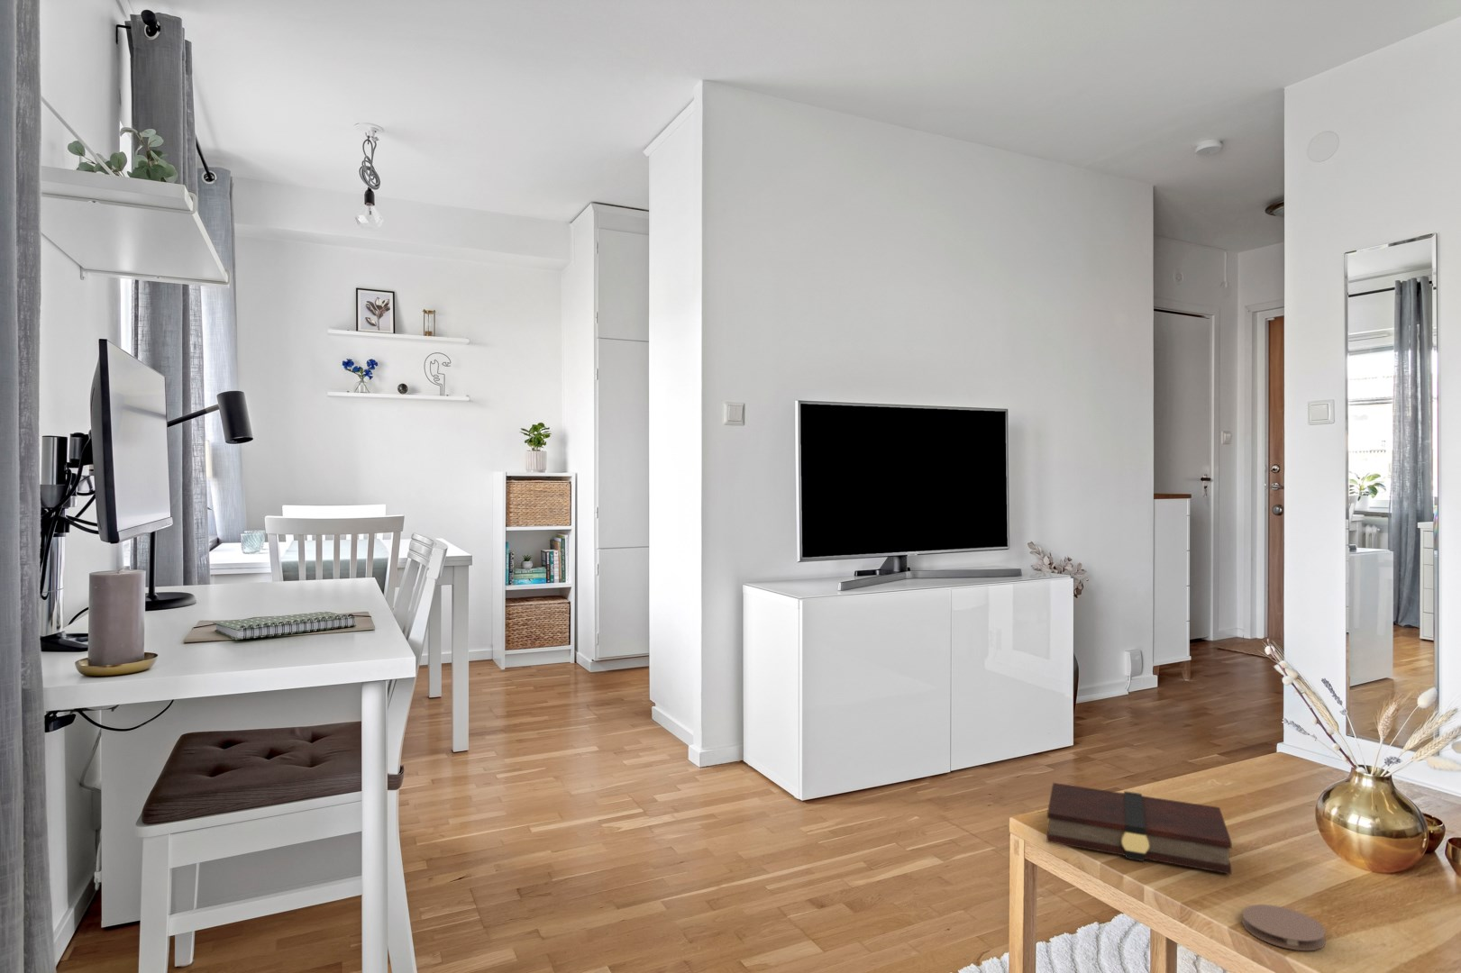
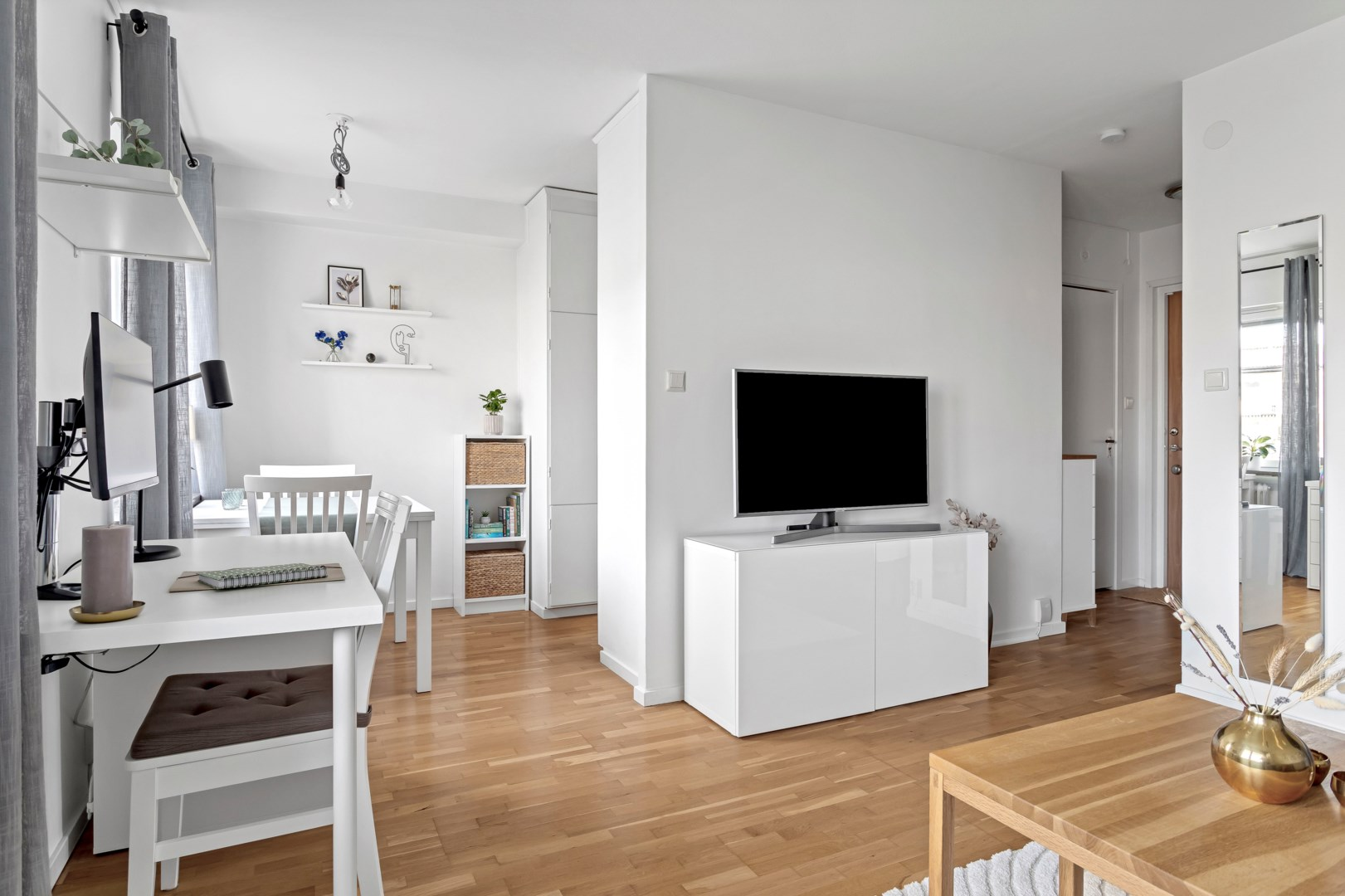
- coaster (1283, 926)
- book (1134, 824)
